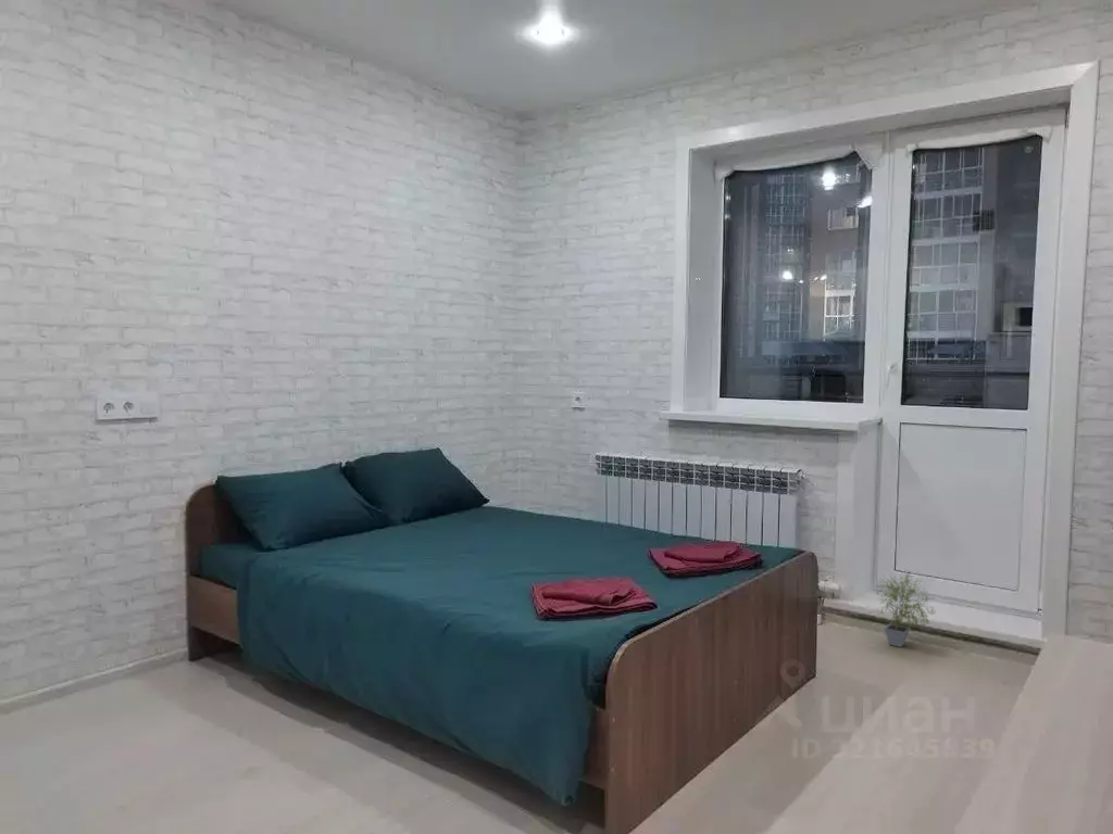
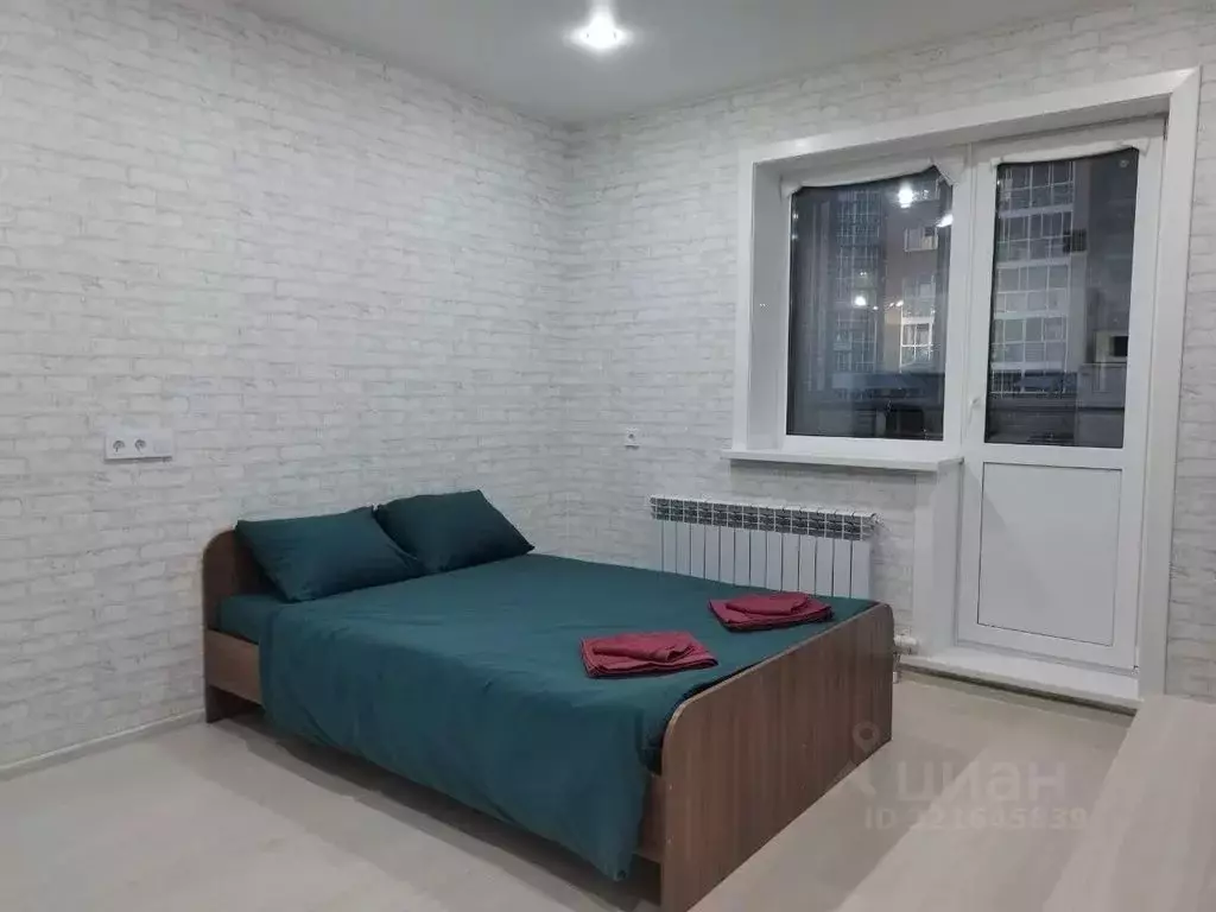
- potted plant (902, 606)
